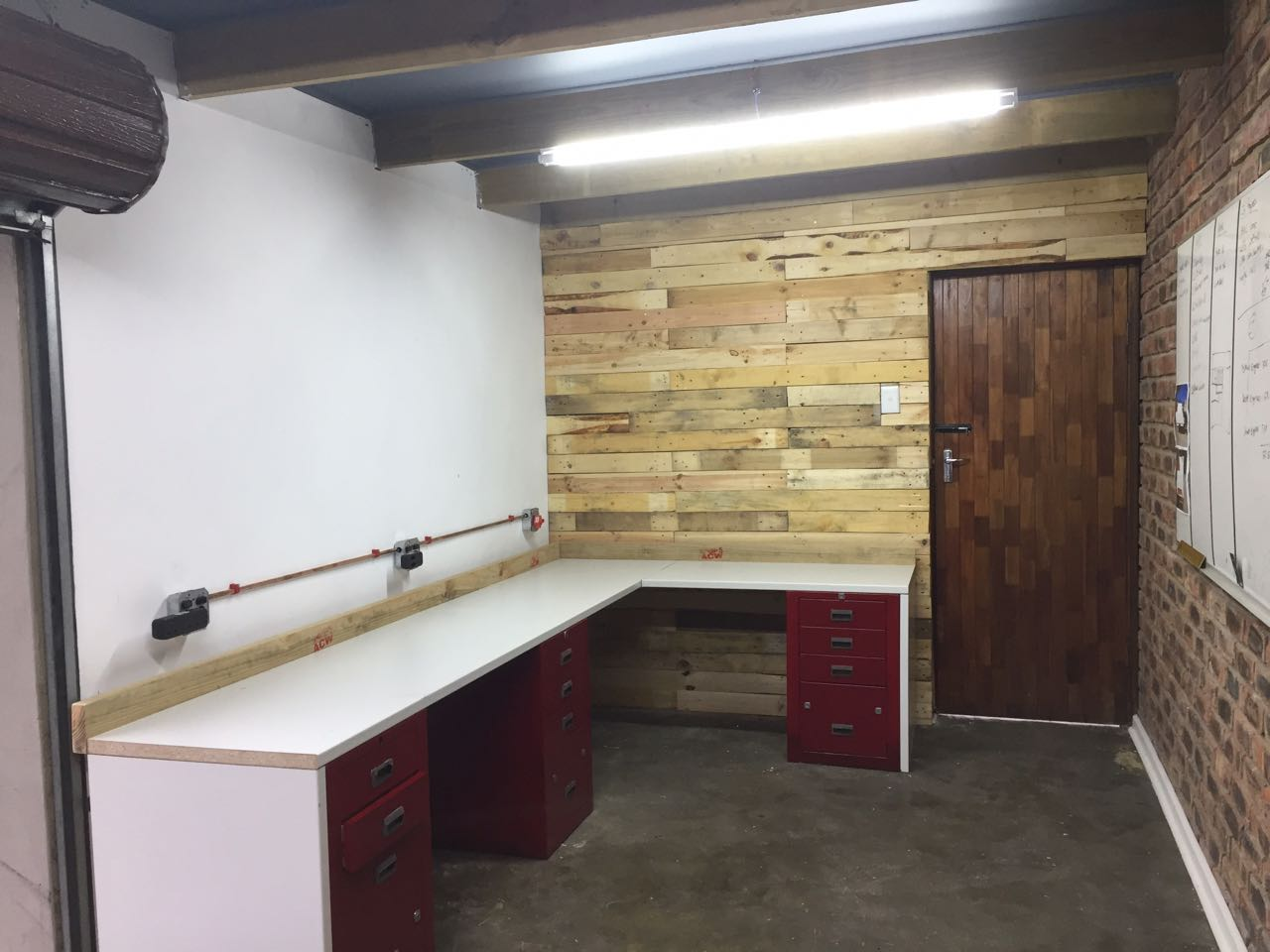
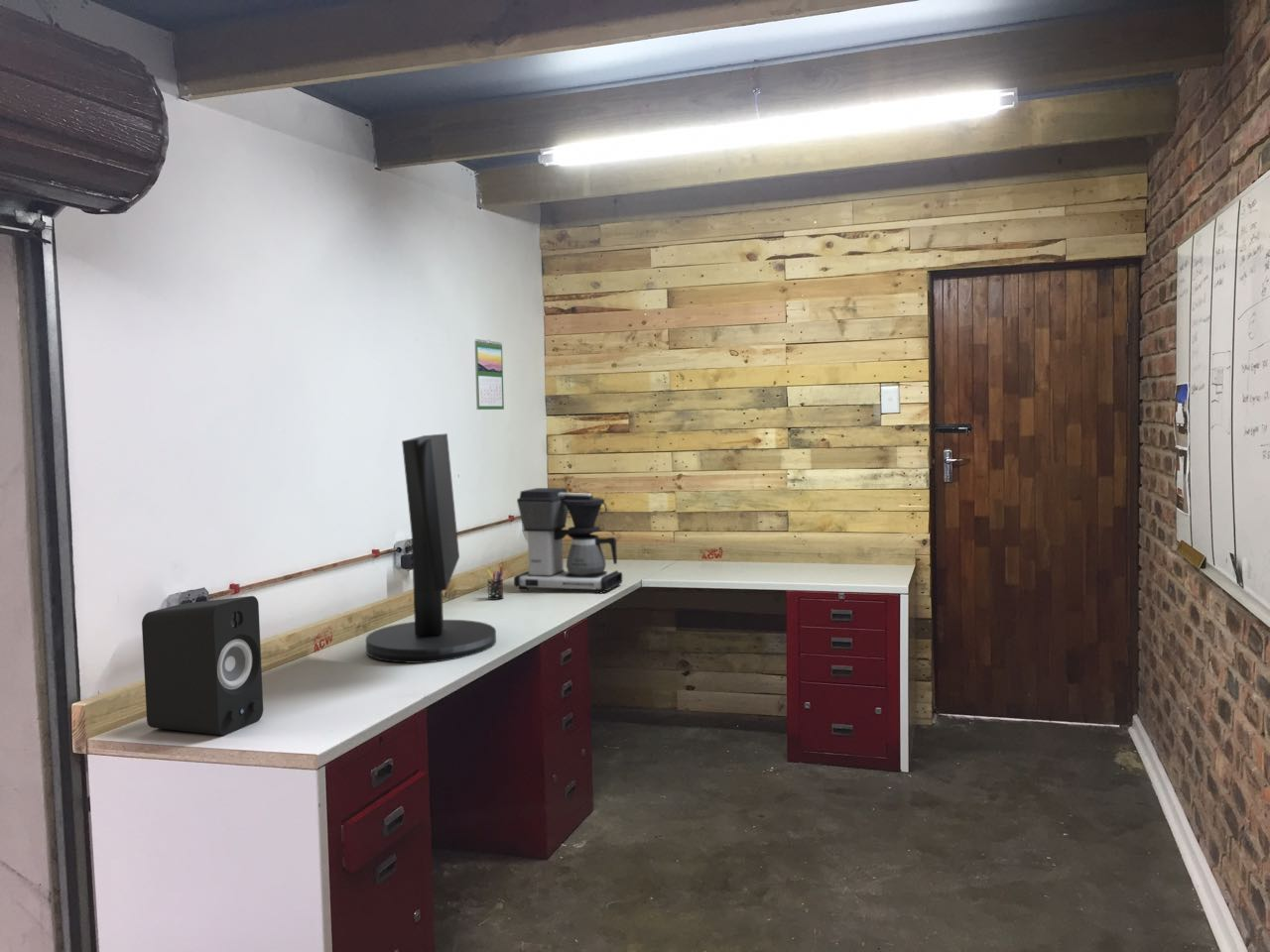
+ coffee maker (570, 536)
+ calendar (489, 374)
+ speaker (205, 661)
+ pen holder (497, 582)
+ monitor (428, 541)
